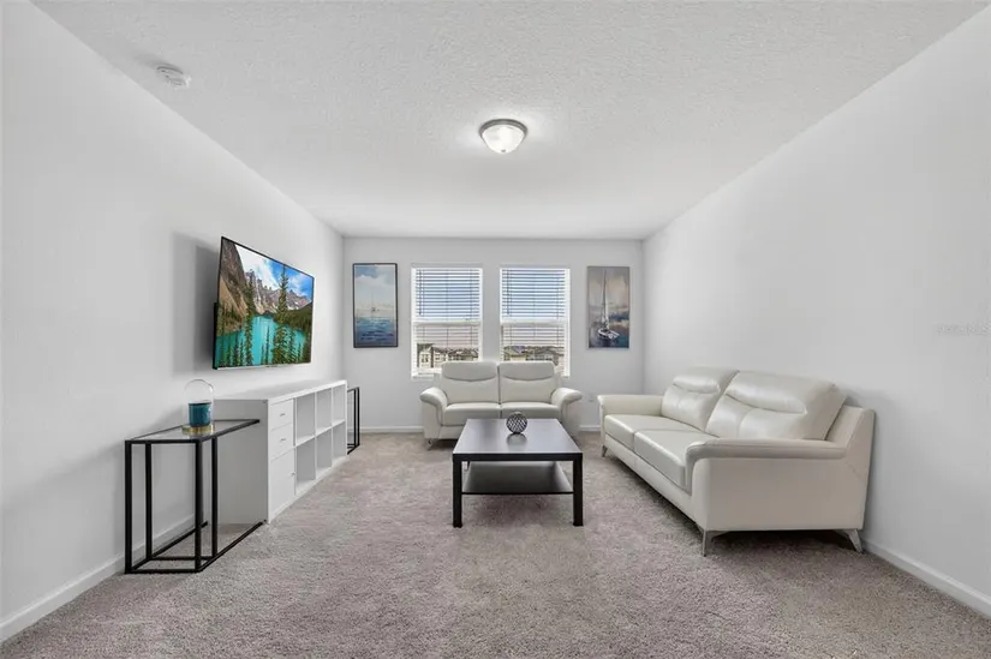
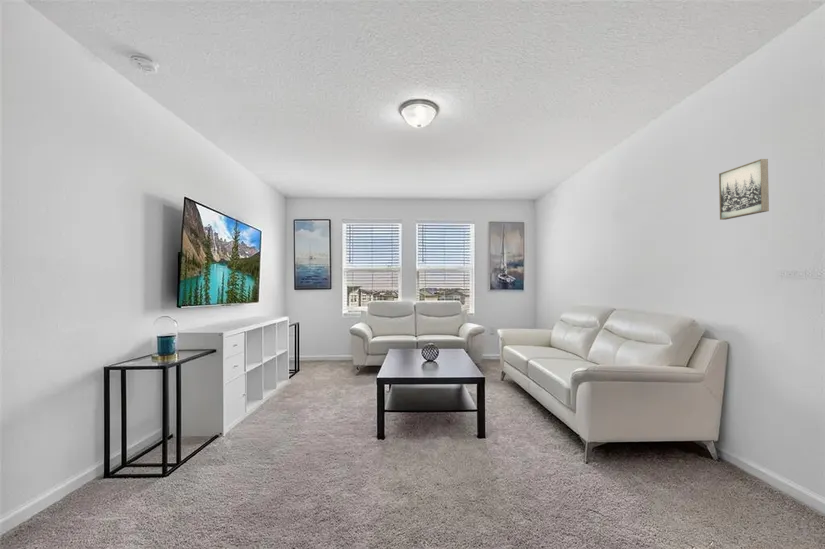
+ wall art (742, 191)
